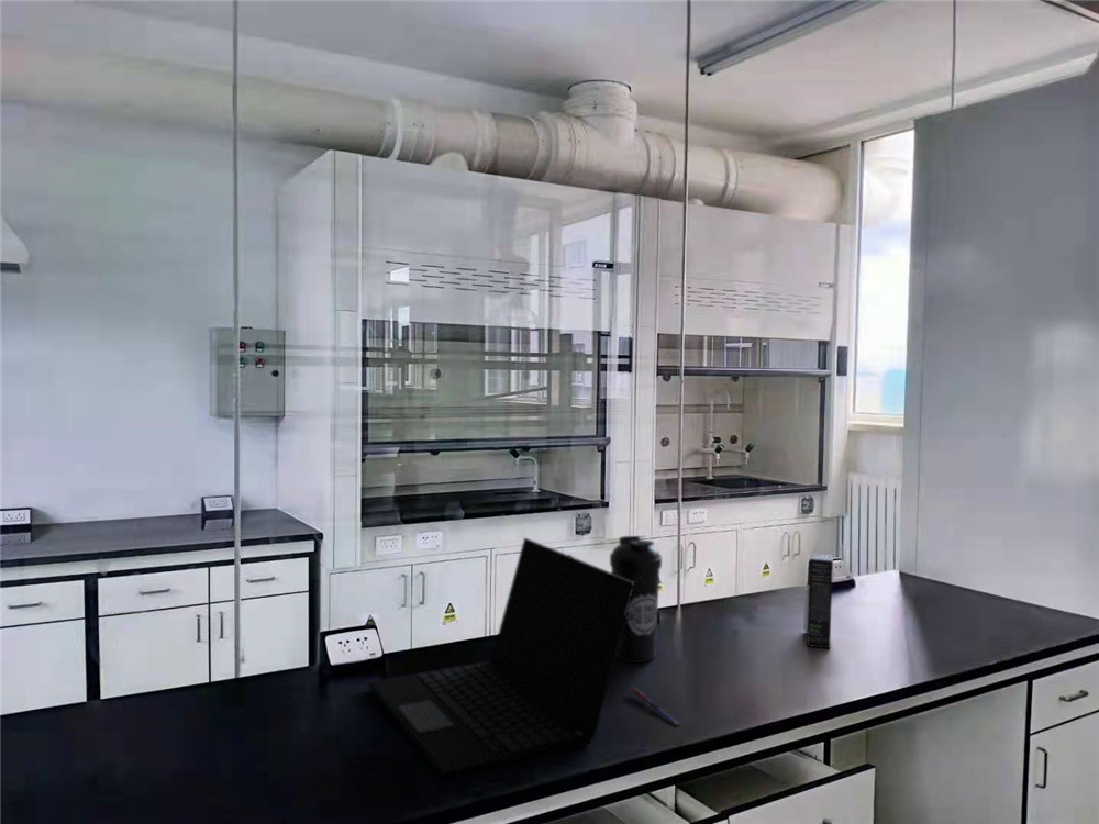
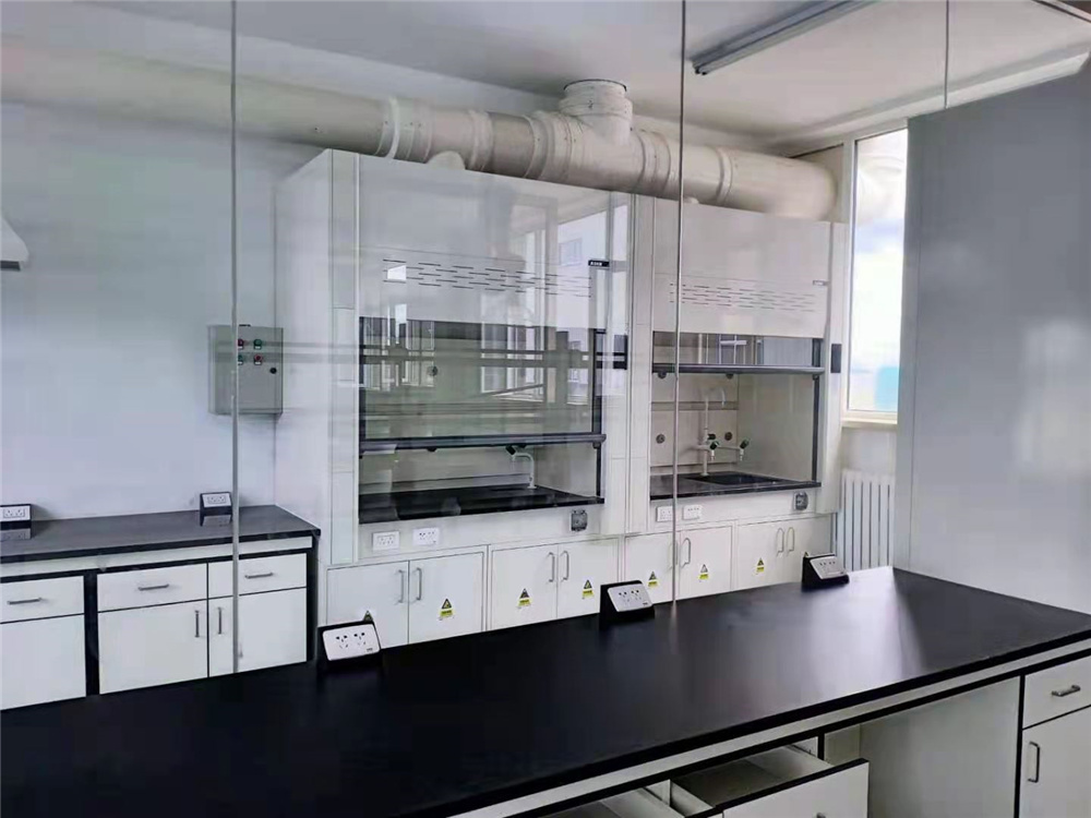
- laptop (496, 641)
- spray bottle (818, 595)
- water bottle (634, 597)
- pen (653, 704)
